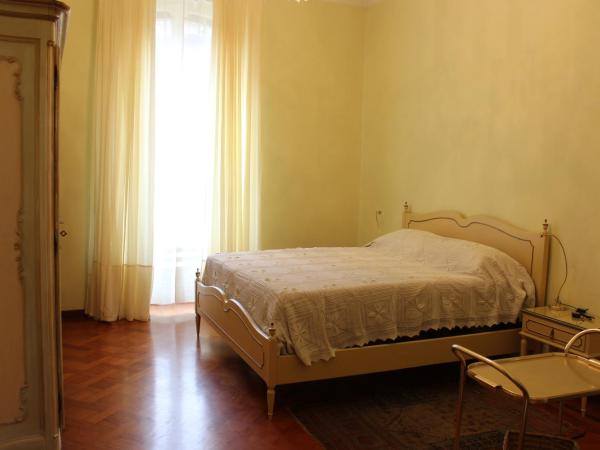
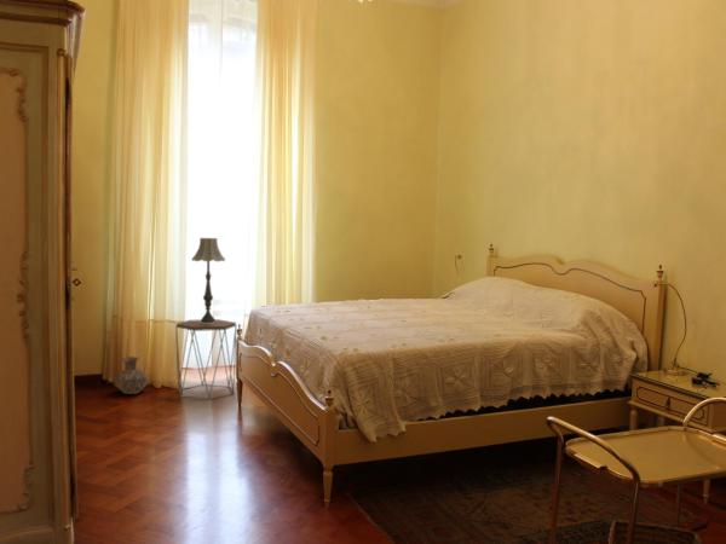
+ ceramic jug (131, 375)
+ side table (208, 358)
+ table lamp (208, 279)
